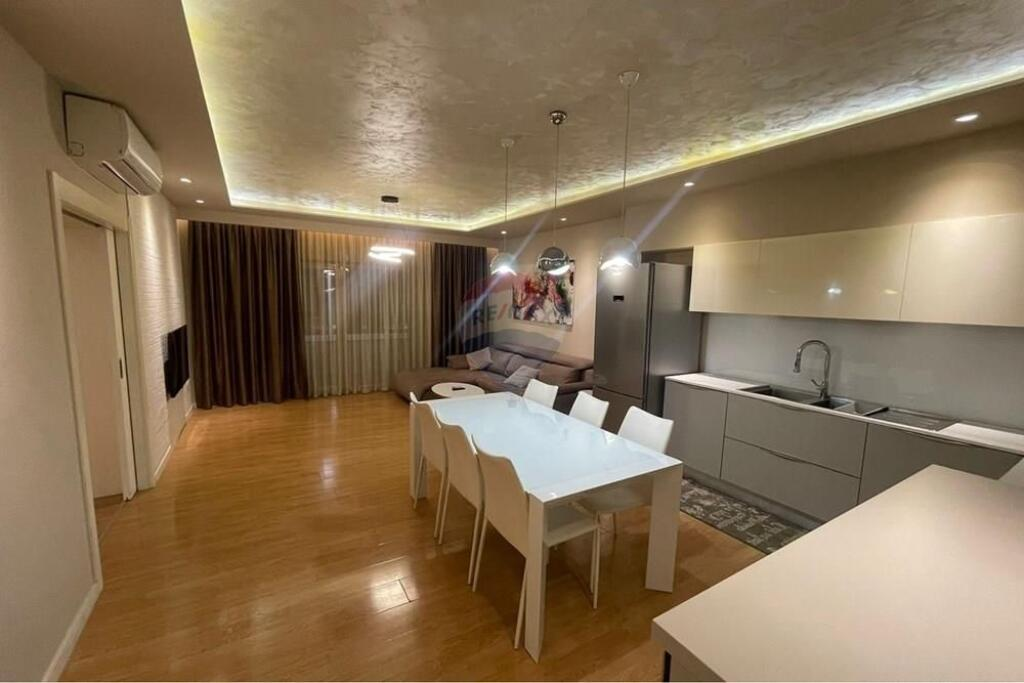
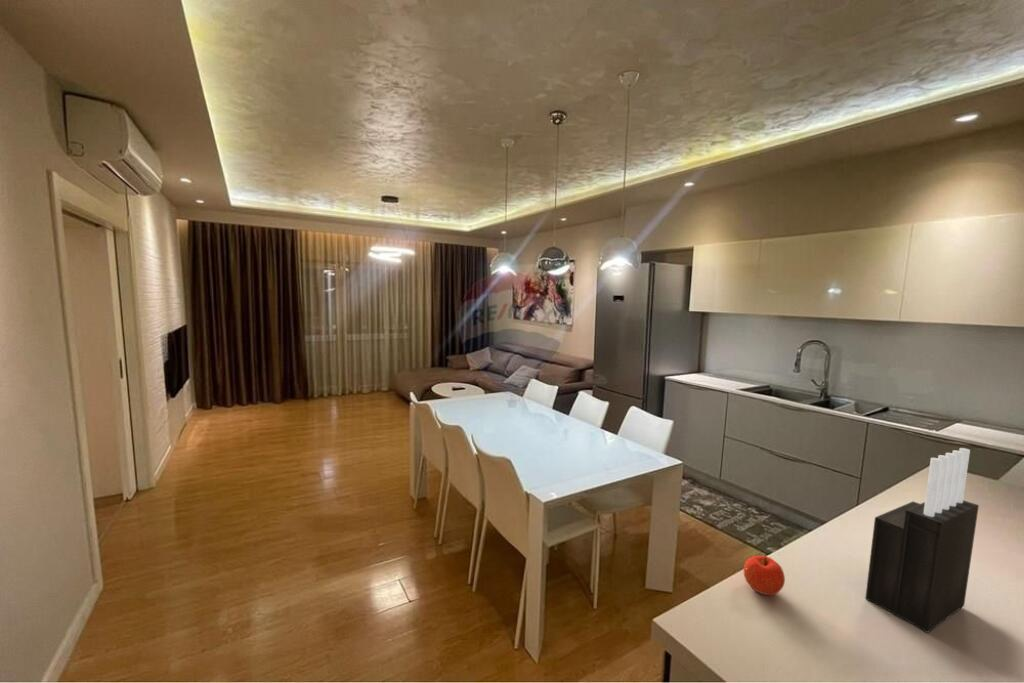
+ knife block (917, 525)
+ apple (764, 572)
